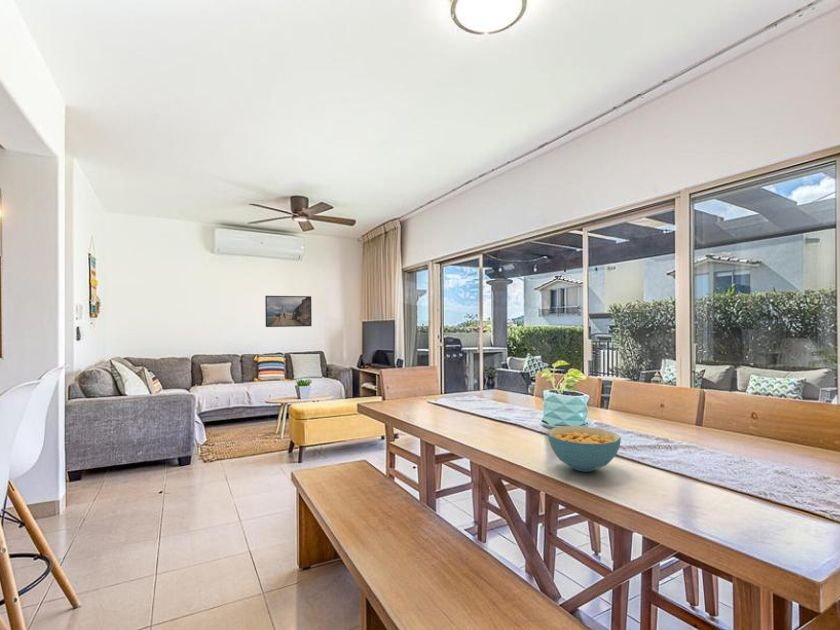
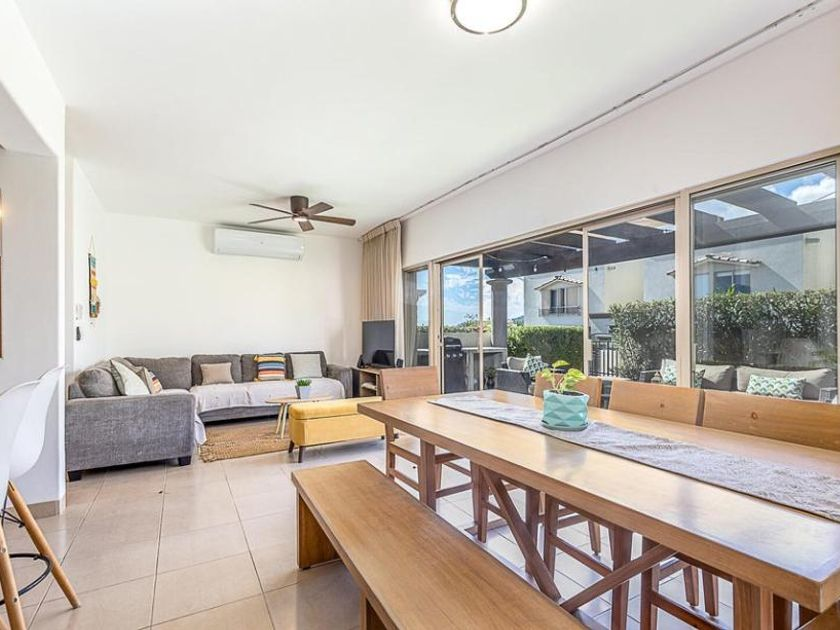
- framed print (289, 311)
- cereal bowl (583, 451)
